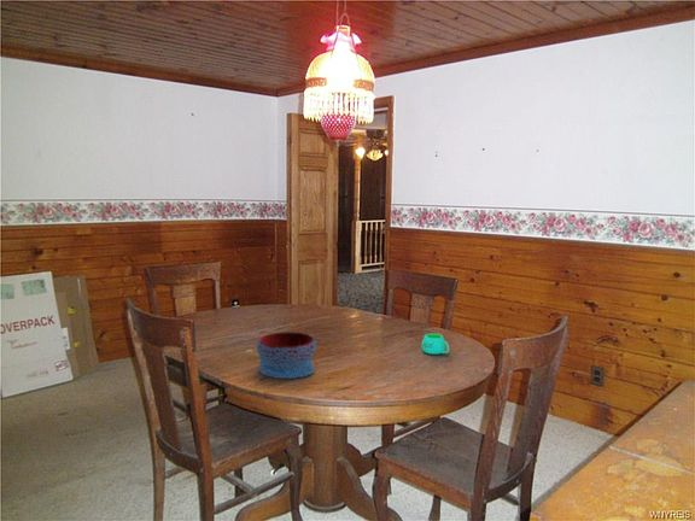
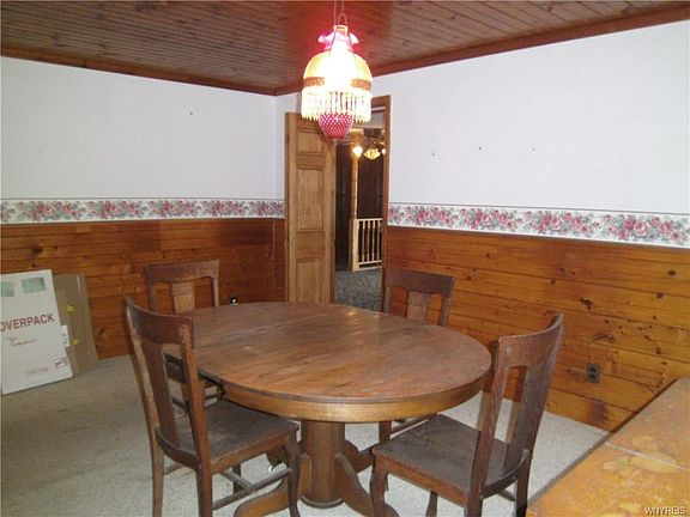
- mug (436, 344)
- bowl (286, 355)
